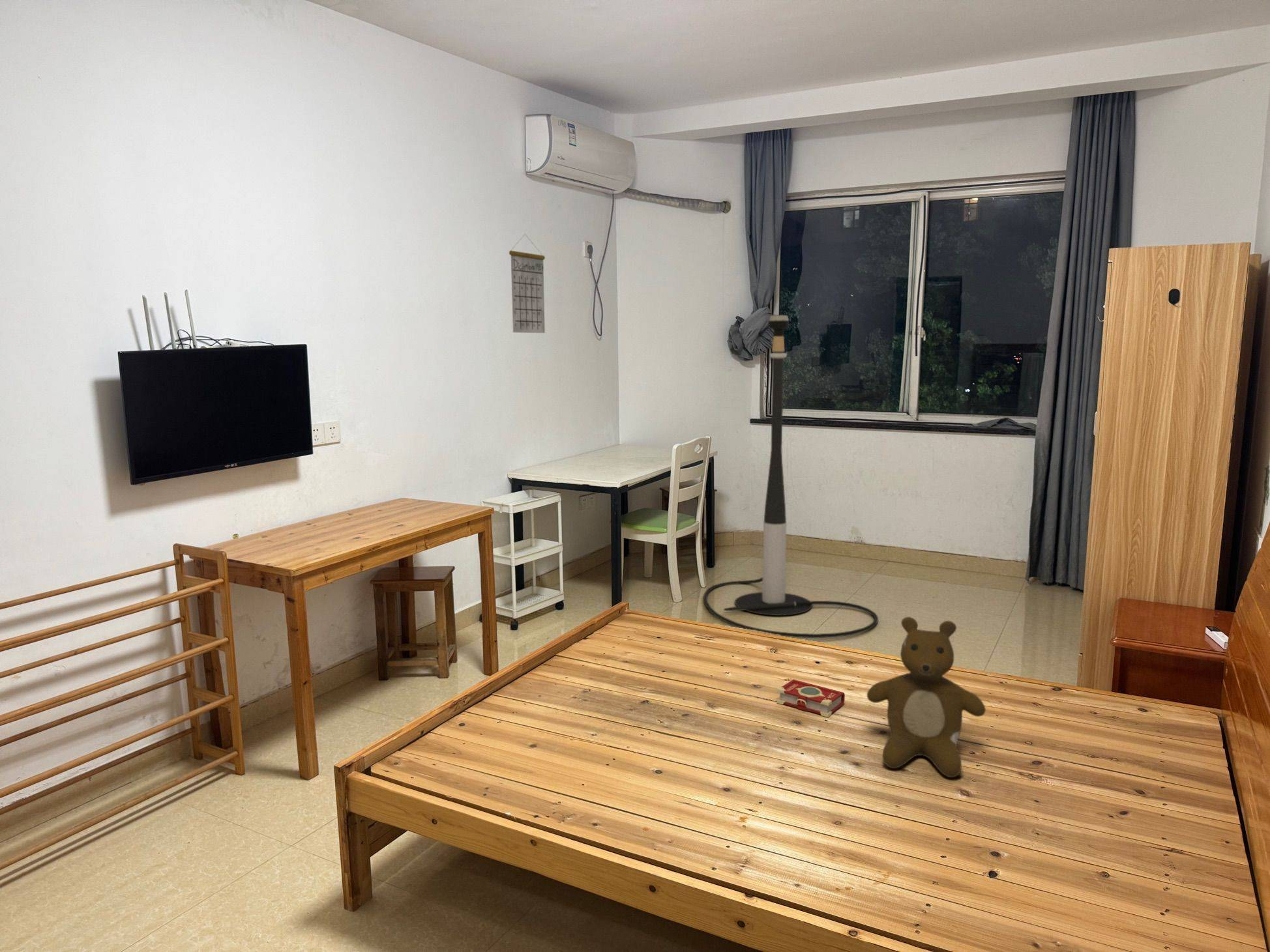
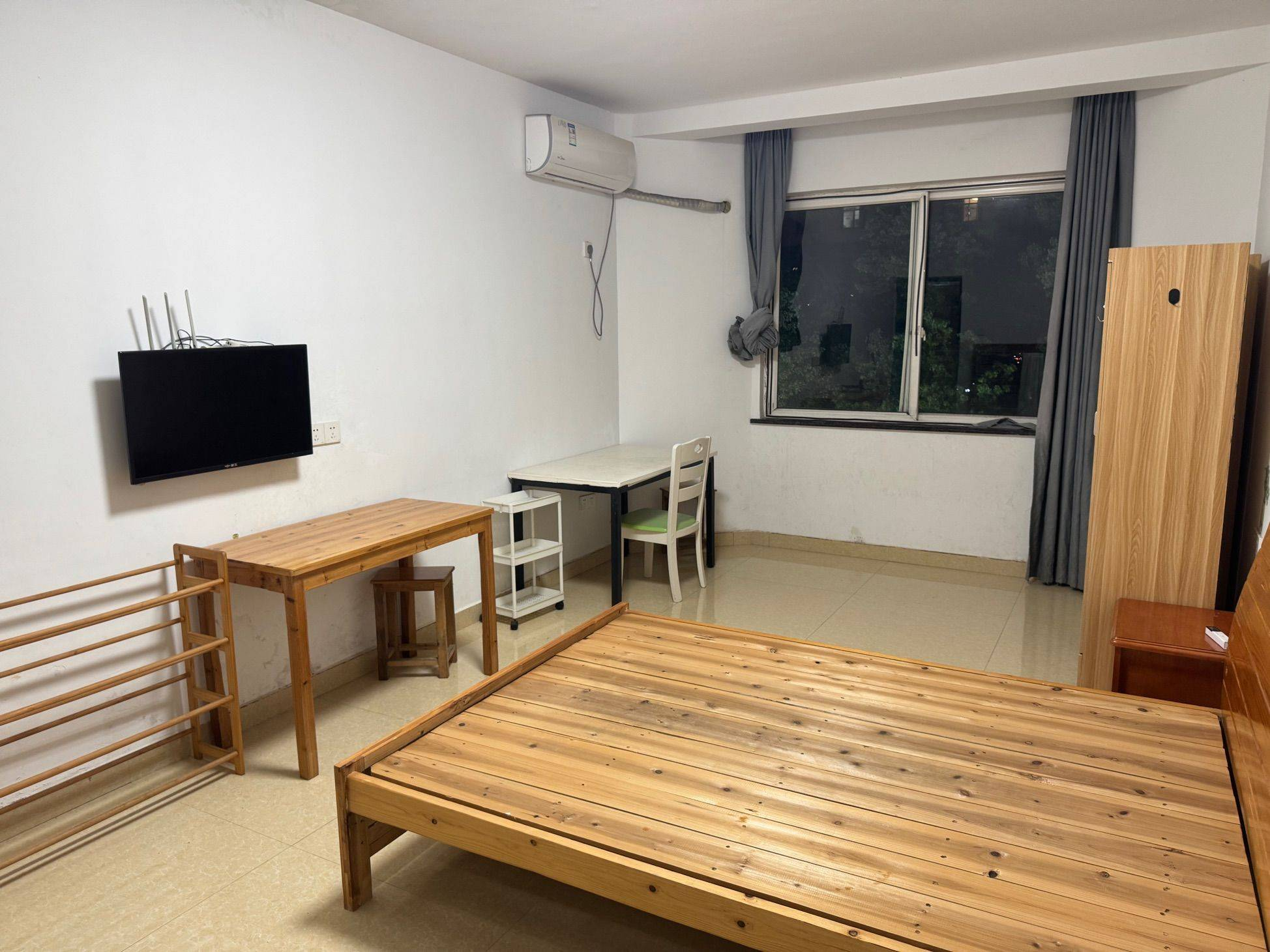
- calendar (528, 283)
- teddy bear (925, 691)
- floor lamp (782, 466)
- book (806, 695)
